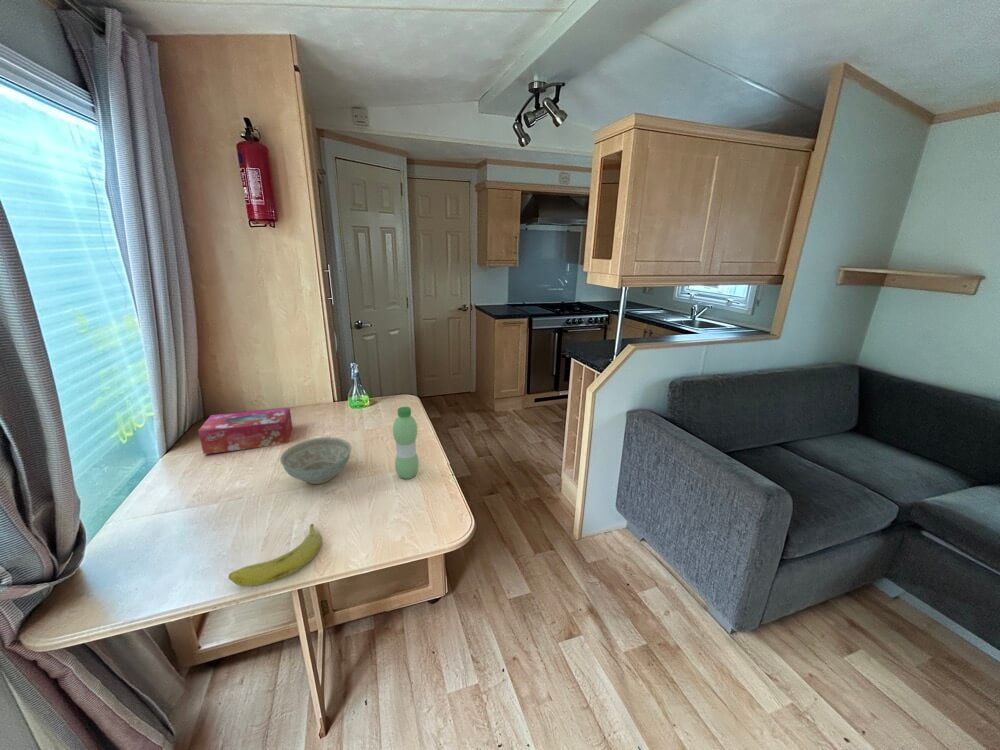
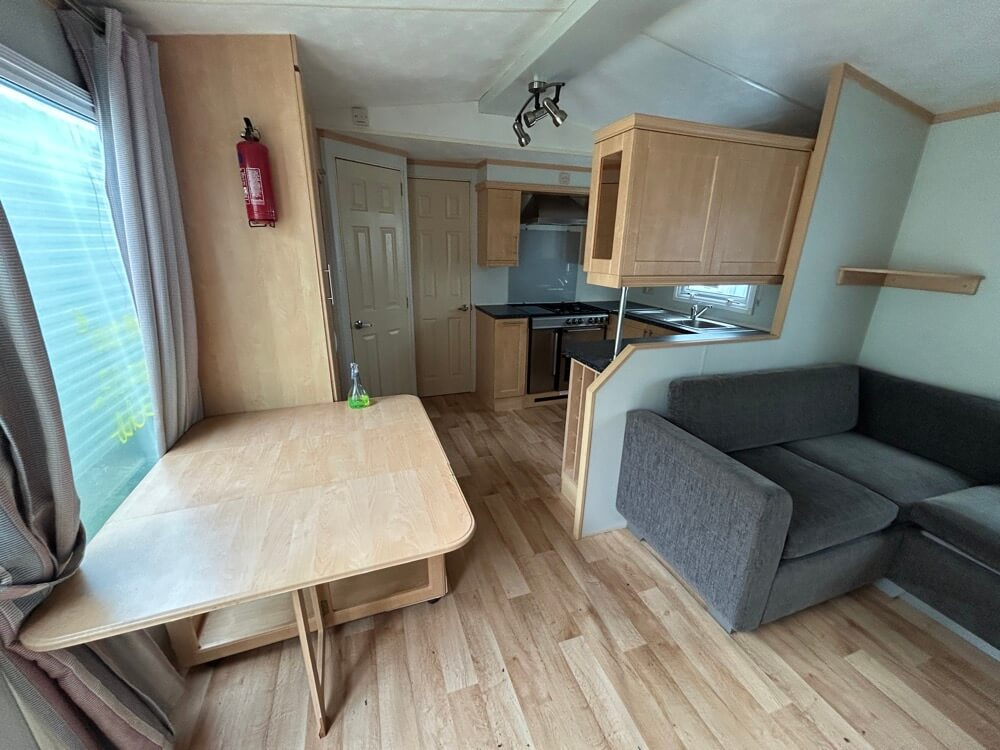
- fruit (282, 555)
- water bottle (405, 442)
- decorative bowl (318, 464)
- tissue box (249, 429)
